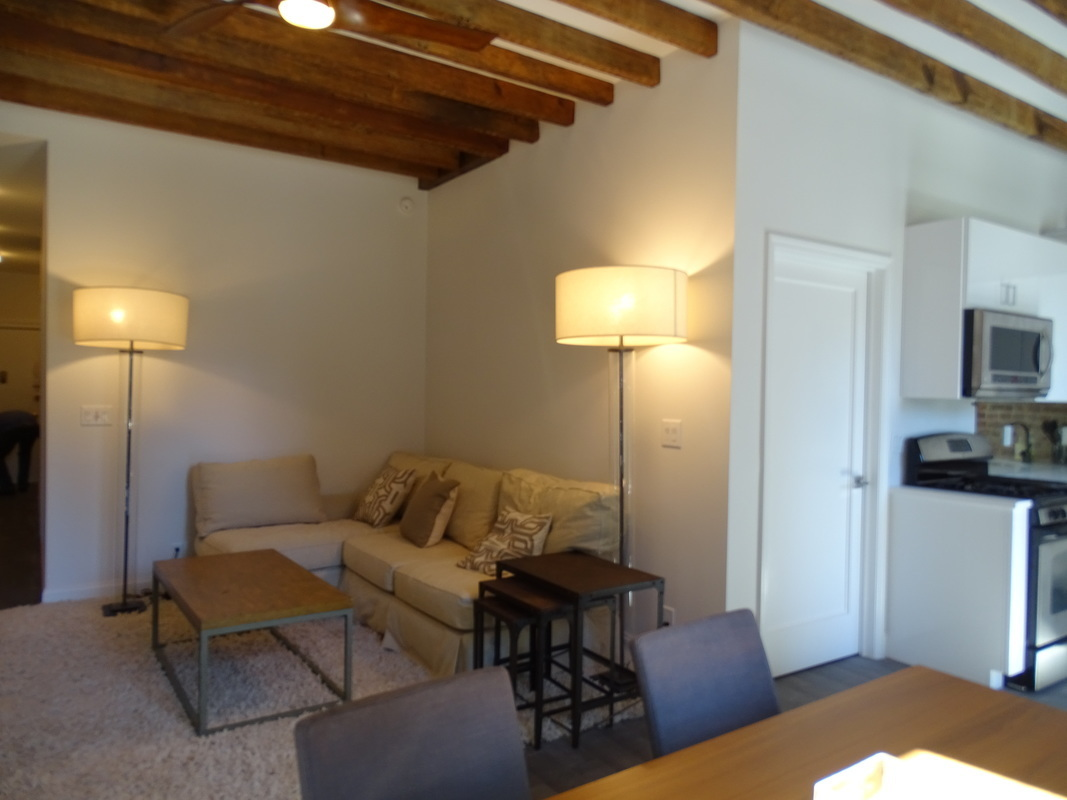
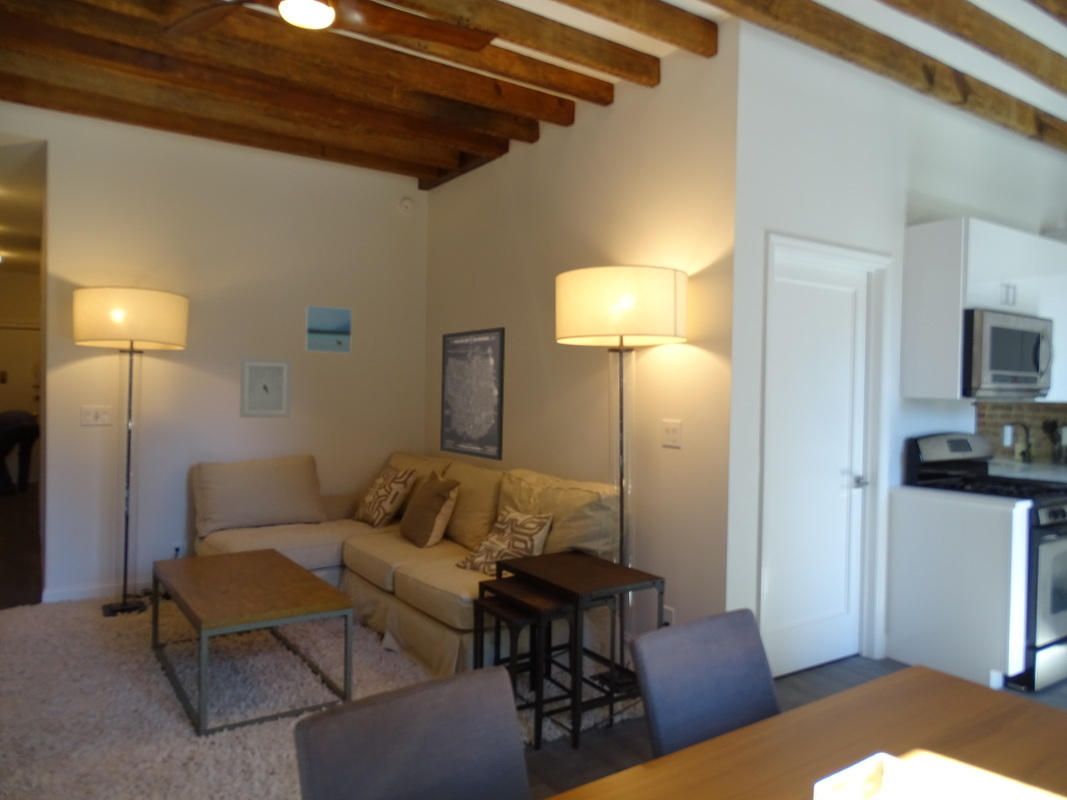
+ wall art (470, 393)
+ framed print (328, 329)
+ wall art (265, 388)
